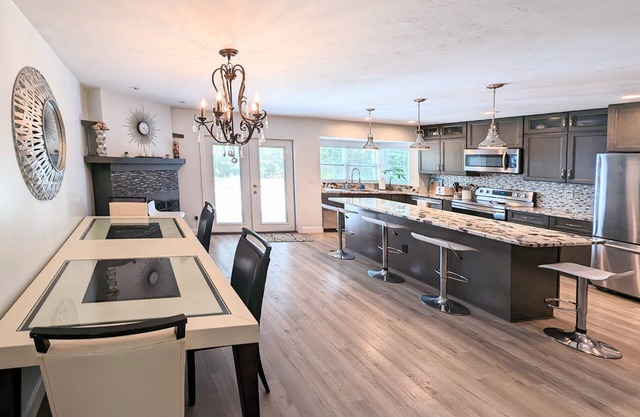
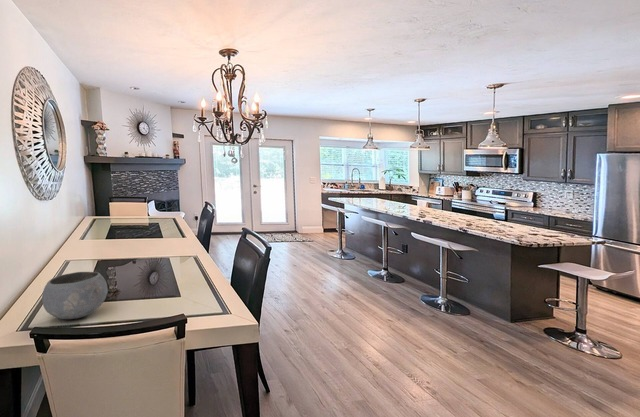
+ bowl (76, 296)
